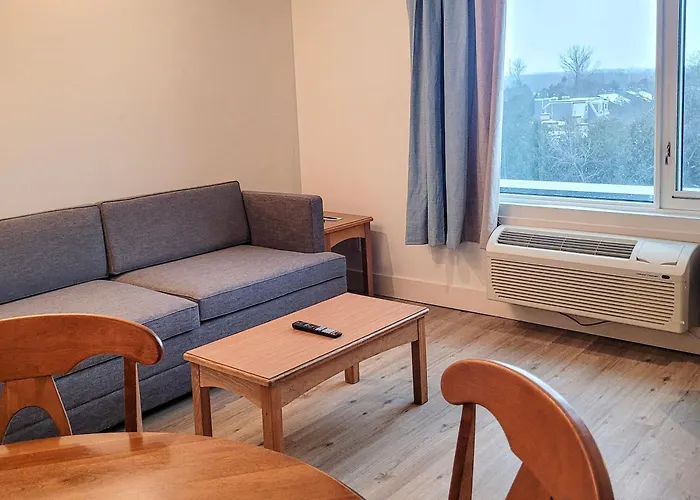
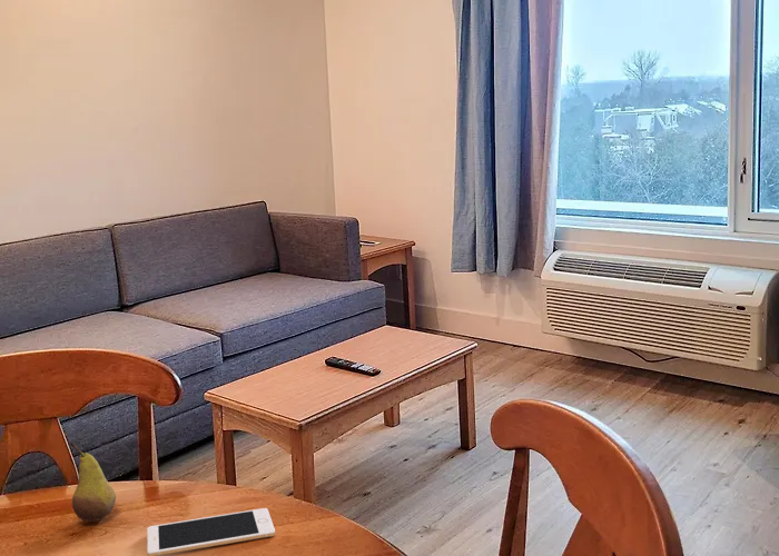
+ cell phone (210, 530)
+ fruit (91, 477)
